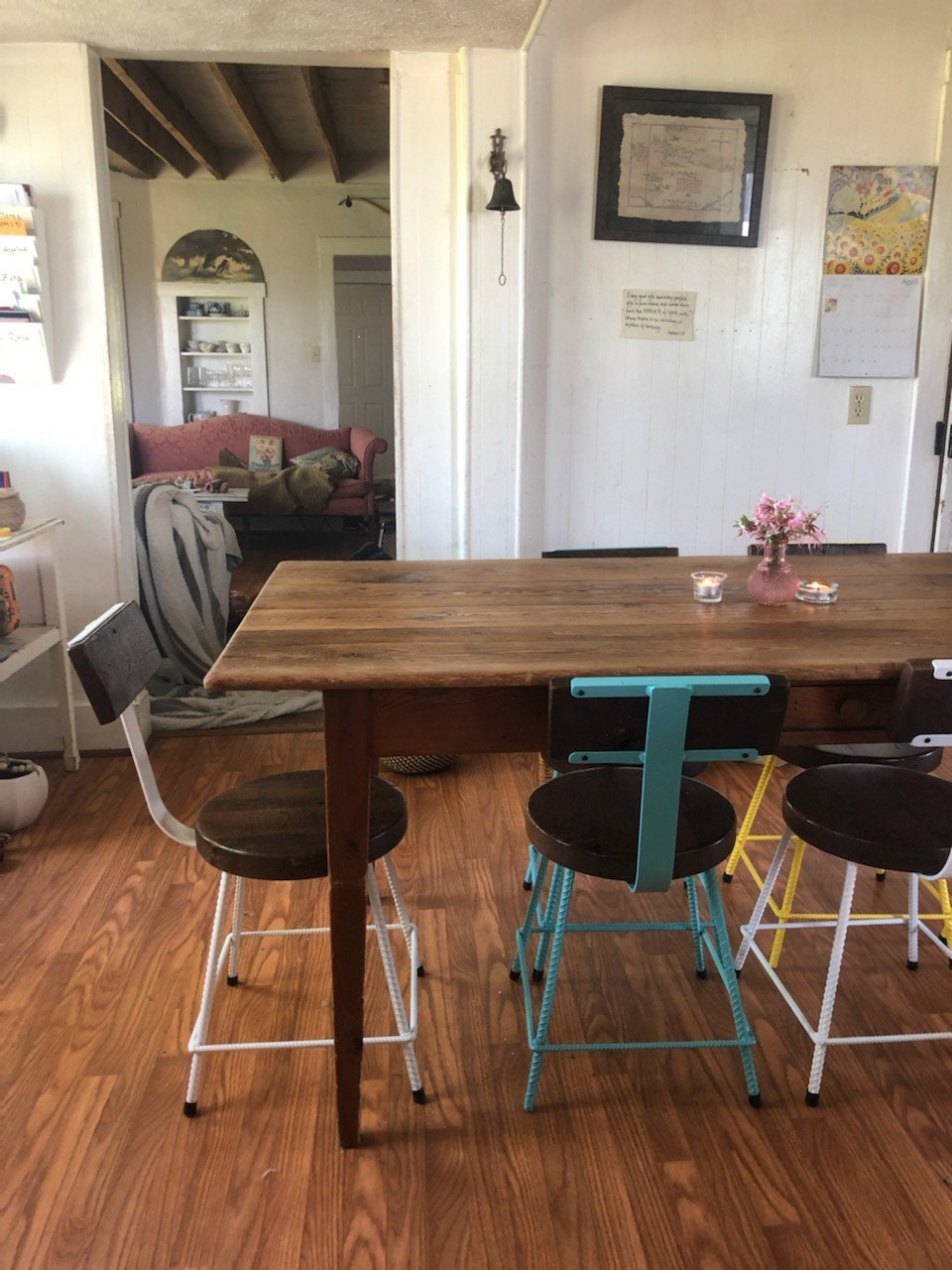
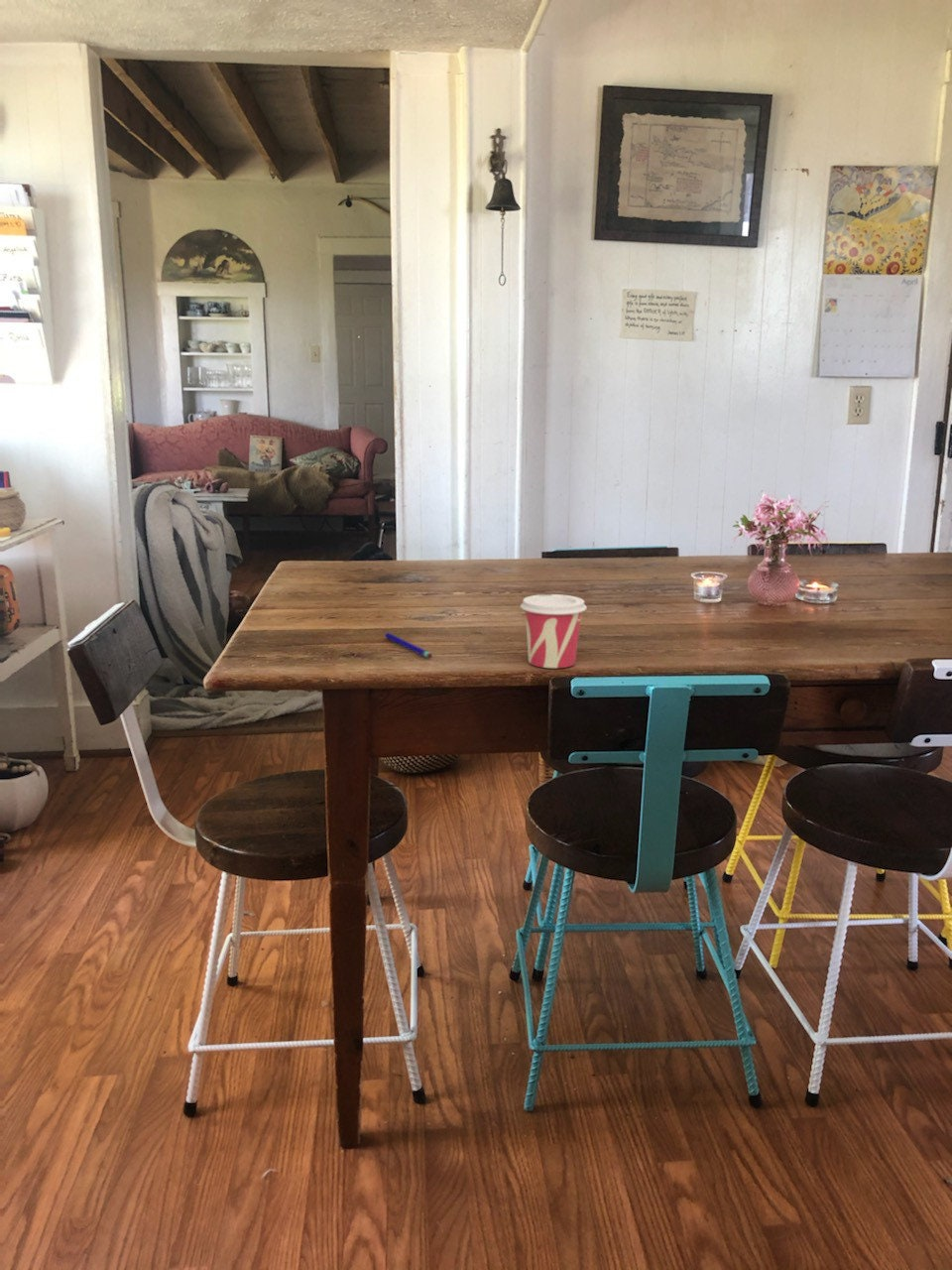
+ cup (552, 631)
+ pen (408, 645)
